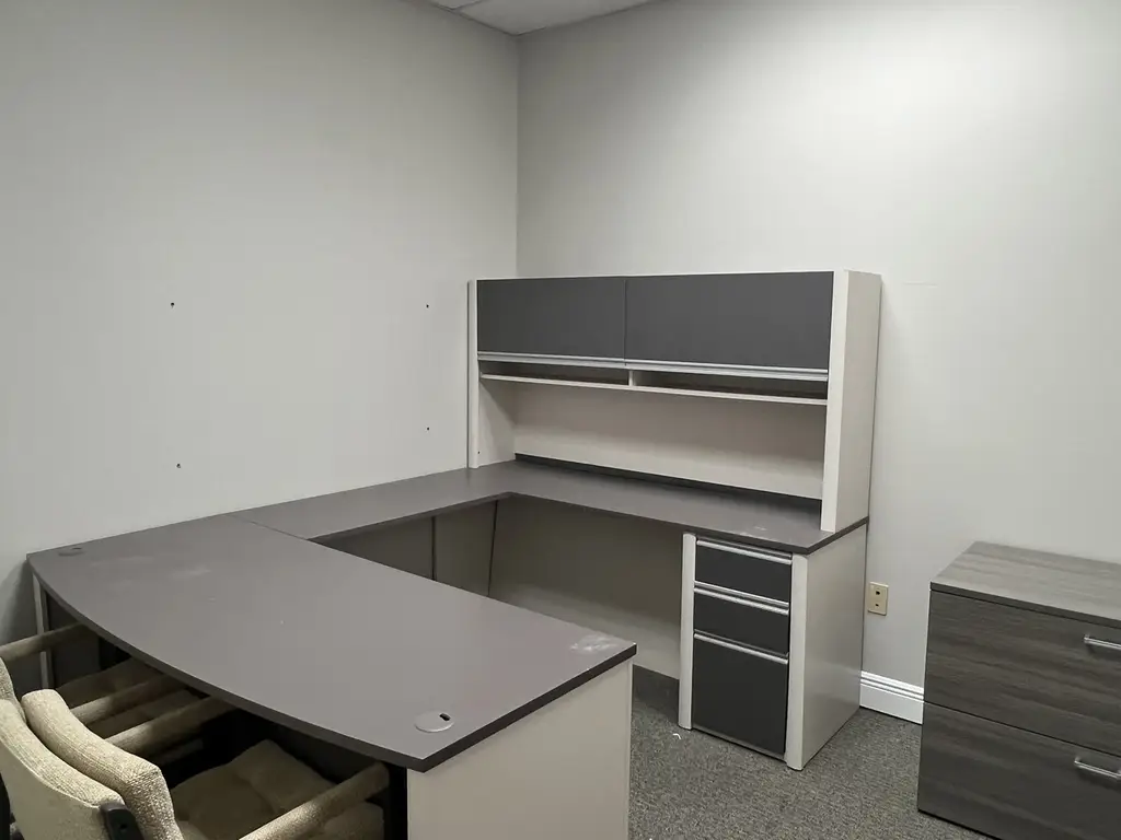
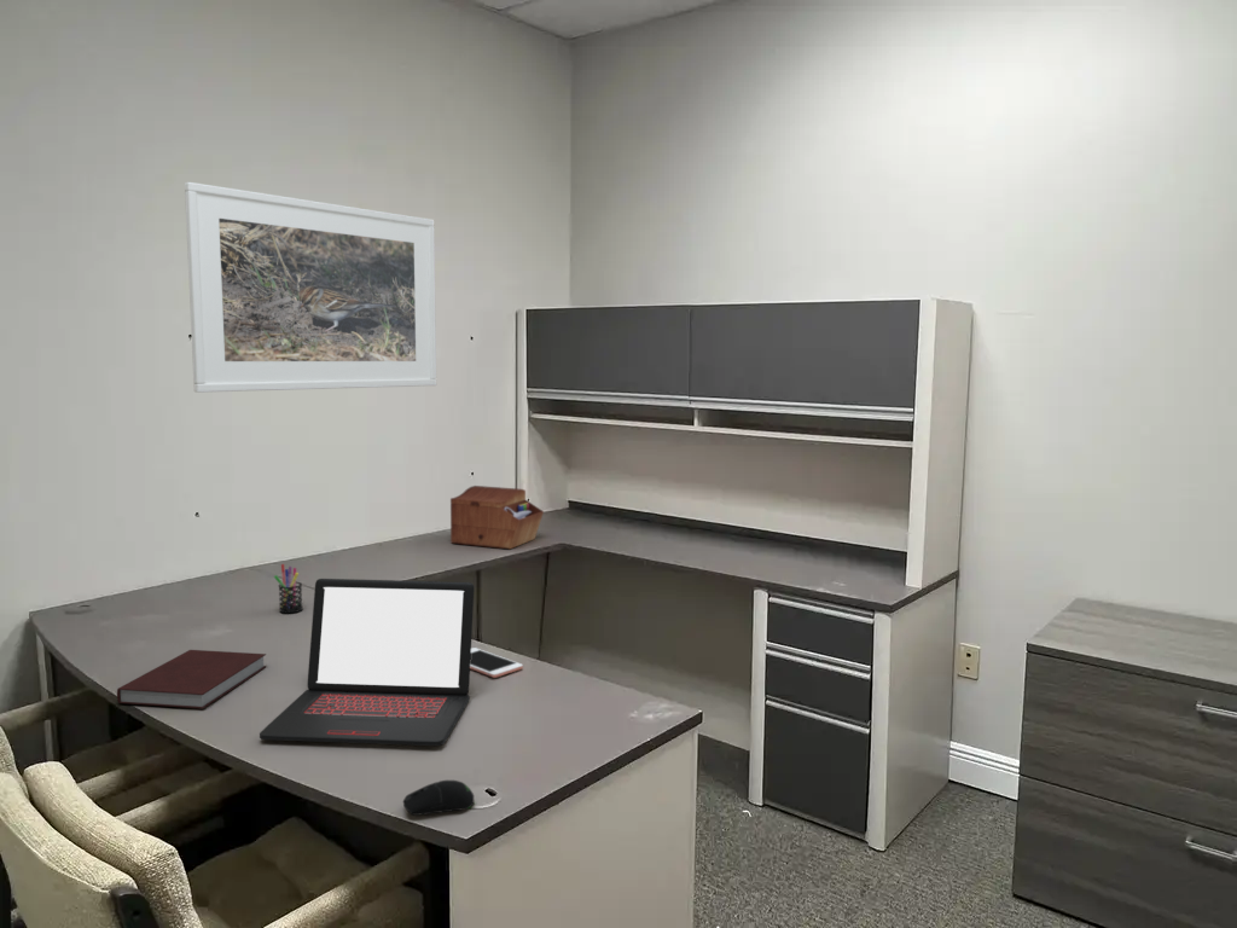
+ computer mouse (439, 795)
+ notebook (196, 677)
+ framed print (326, 296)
+ laptop (373, 656)
+ pen holder (286, 587)
+ cell phone (483, 661)
+ sewing box (496, 516)
